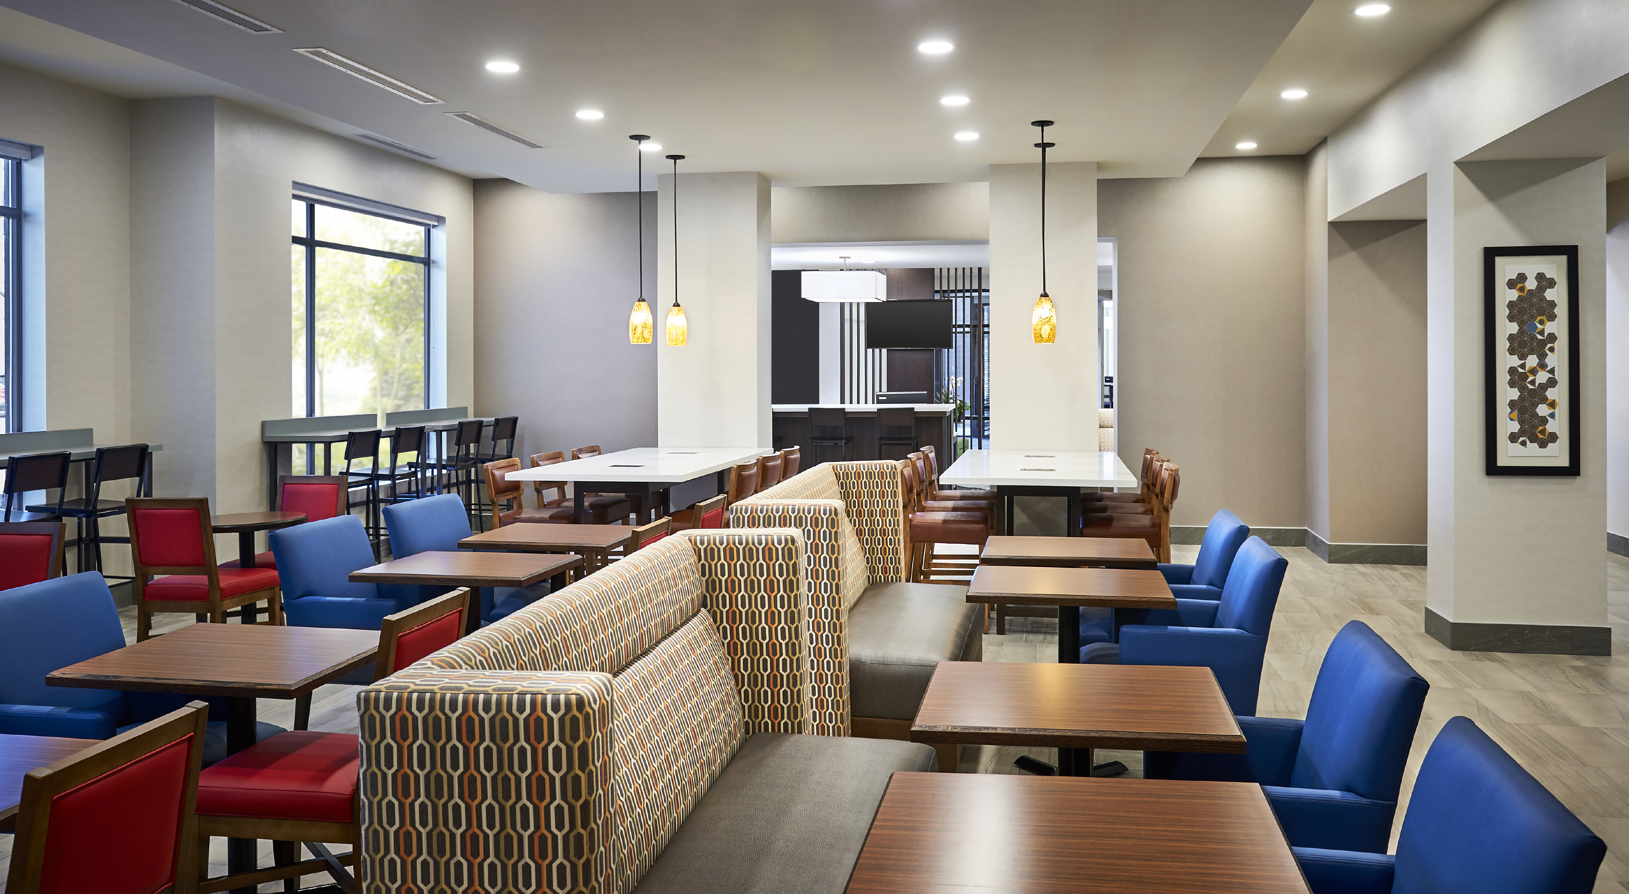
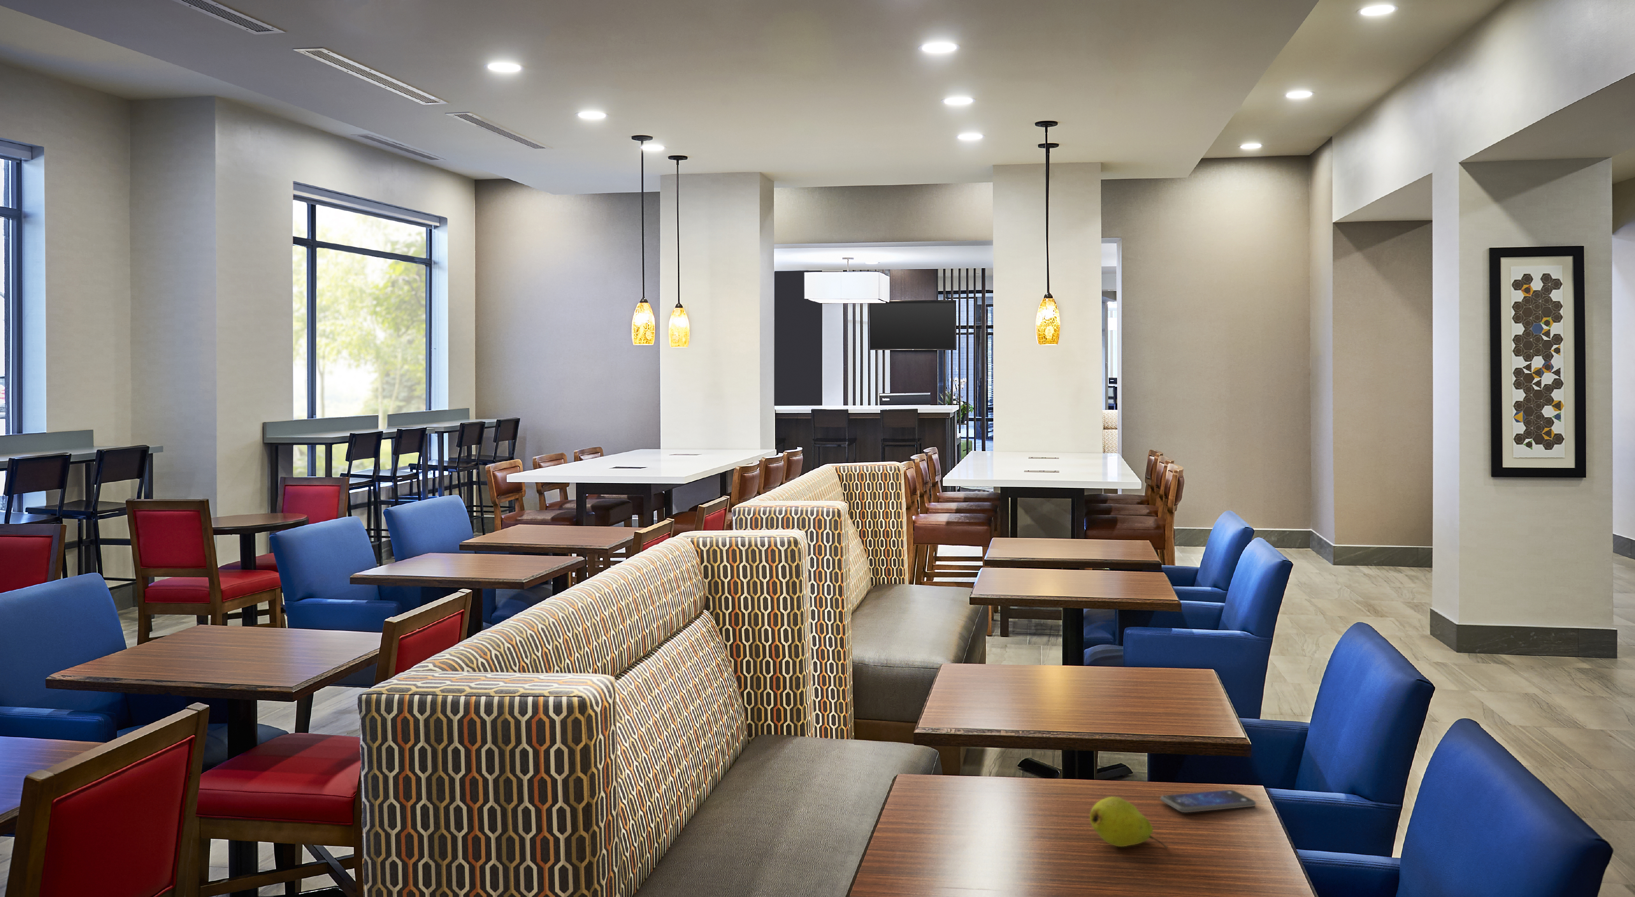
+ fruit (1126, 822)
+ smartphone (1208, 801)
